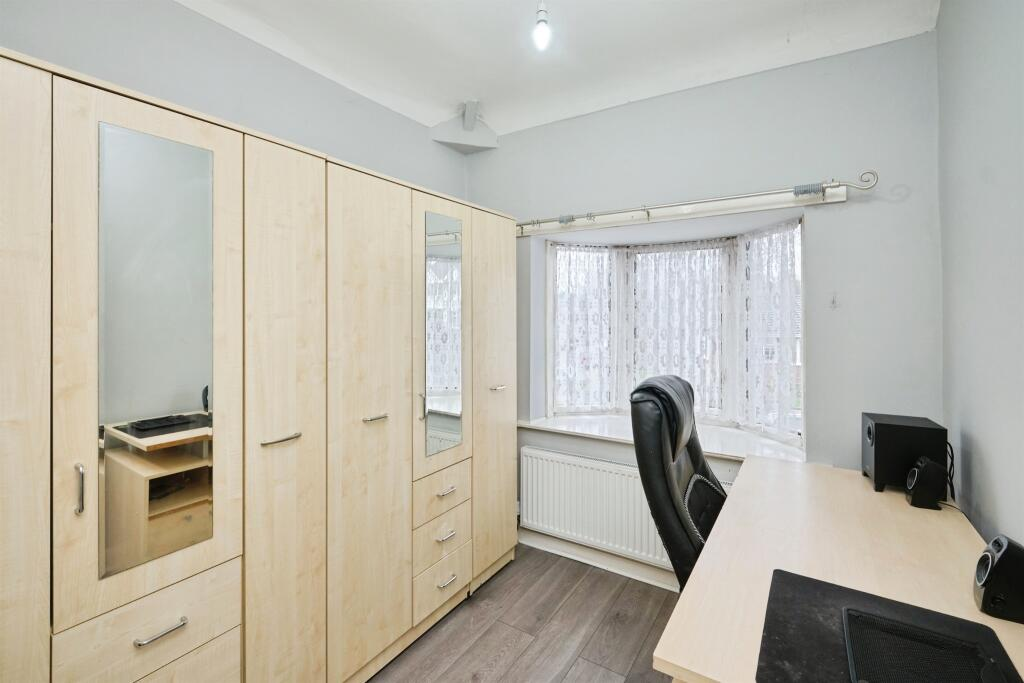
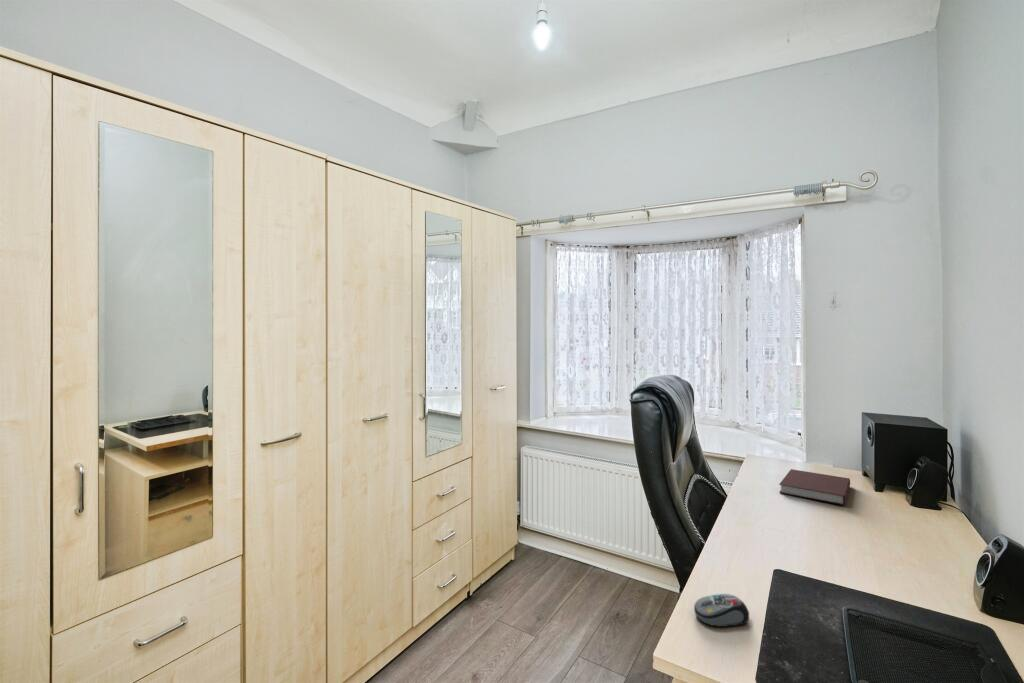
+ computer mouse (721, 607)
+ notebook (815, 485)
